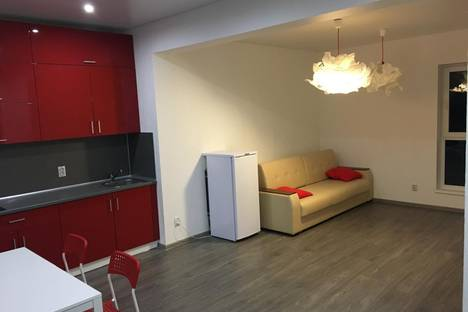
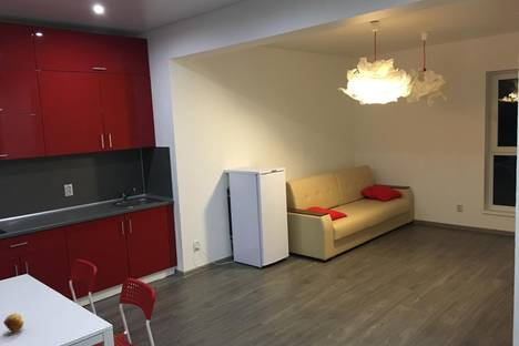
+ fruit (13, 323)
